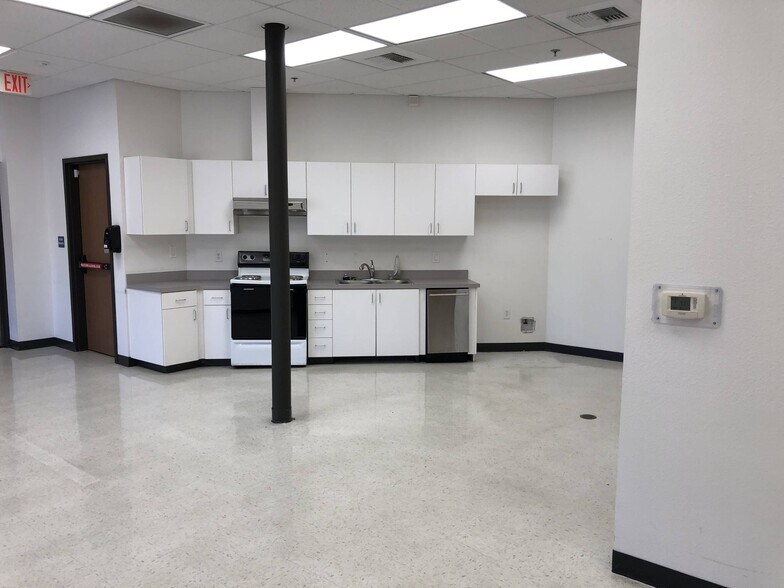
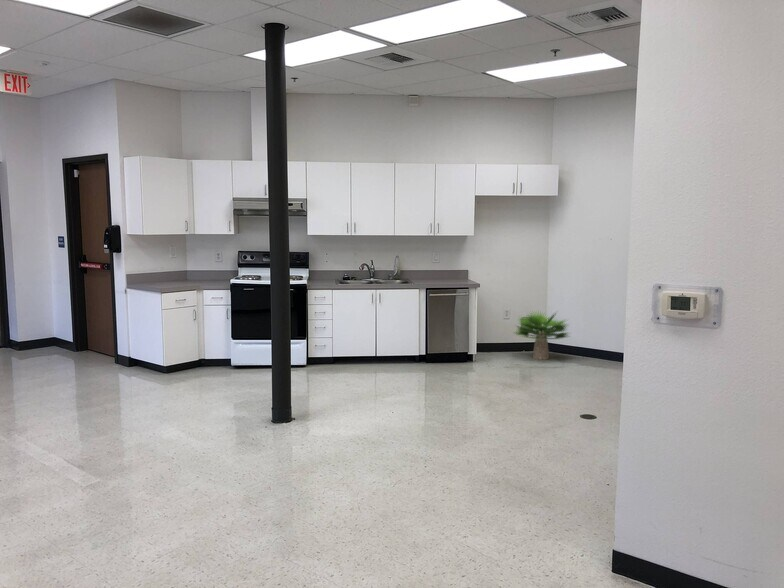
+ potted plant (541, 333)
